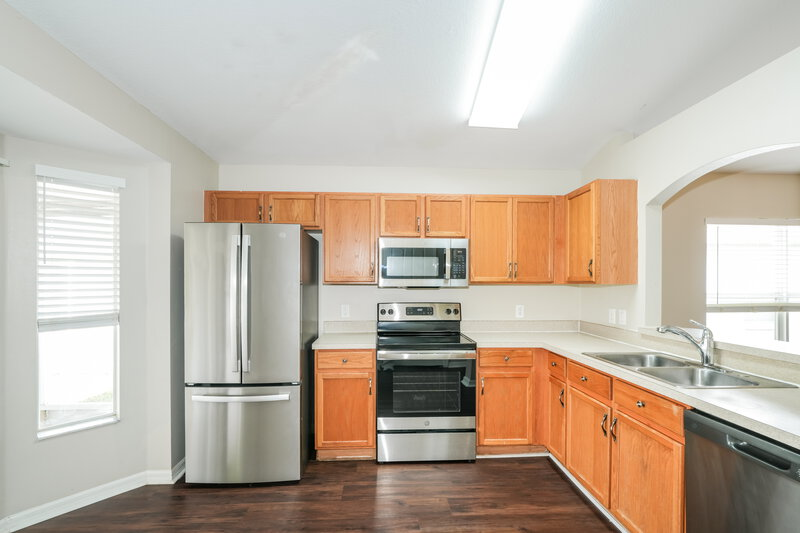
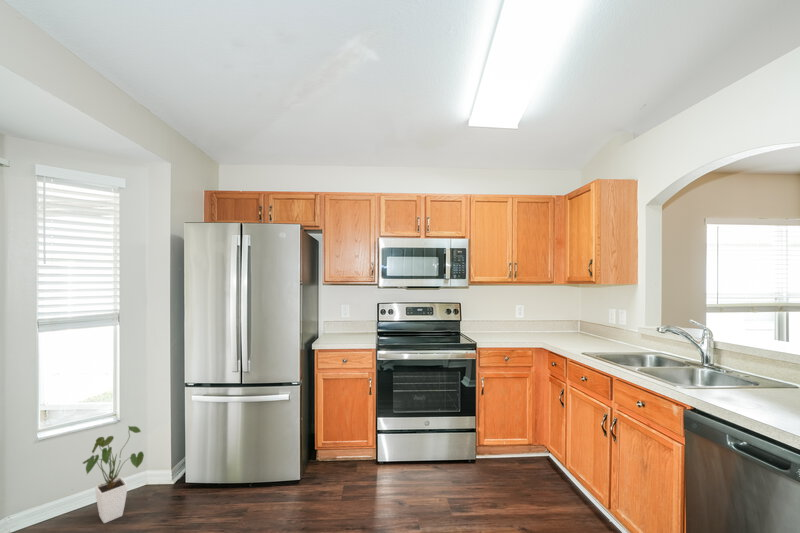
+ house plant (117, 473)
